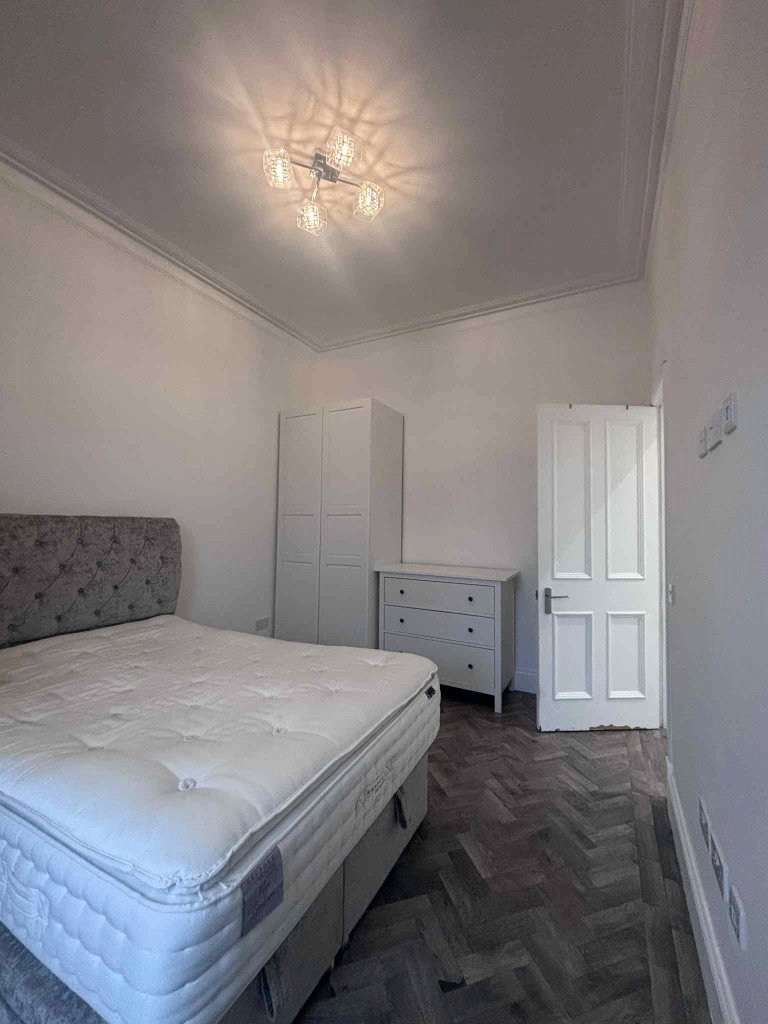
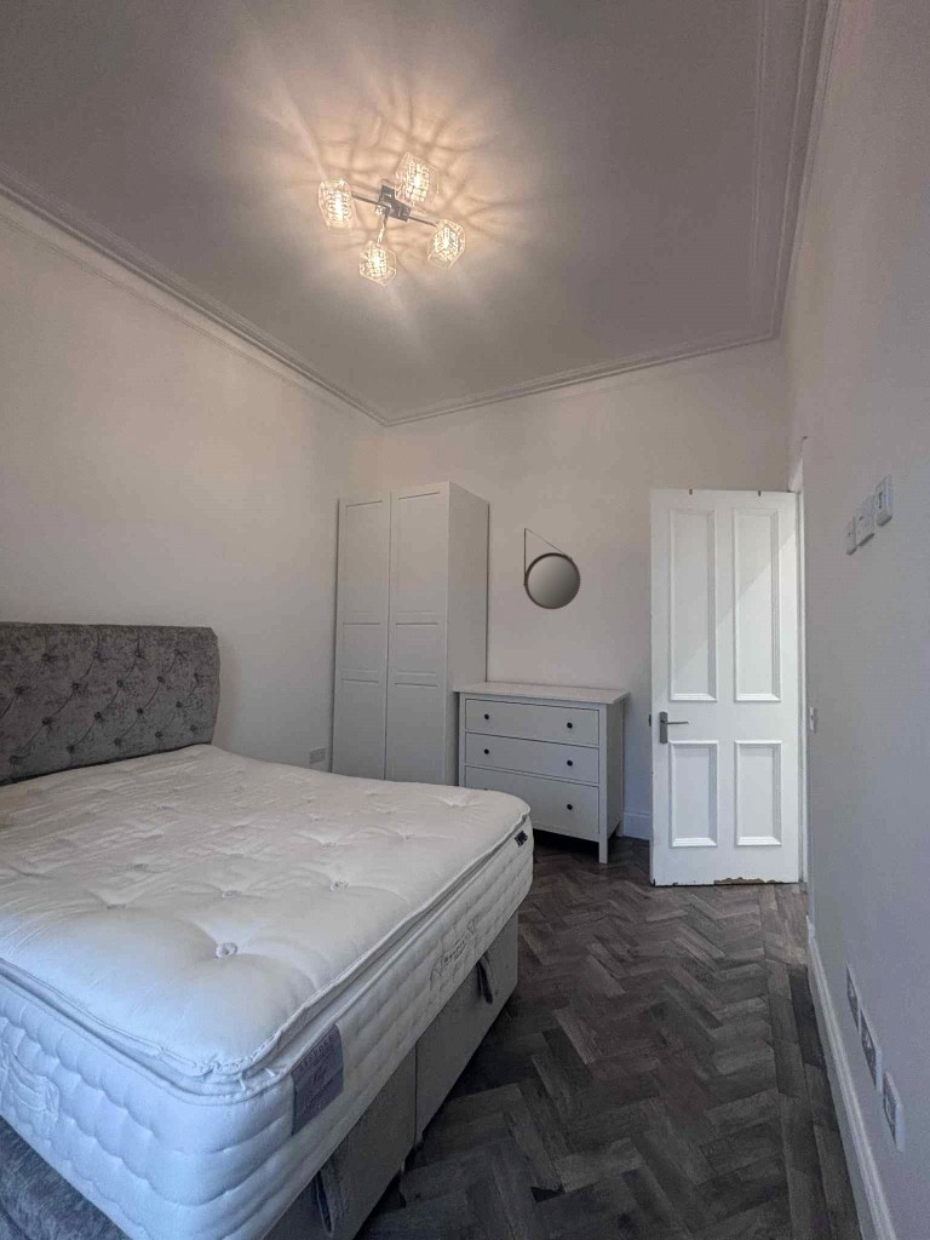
+ home mirror (551, 567)
